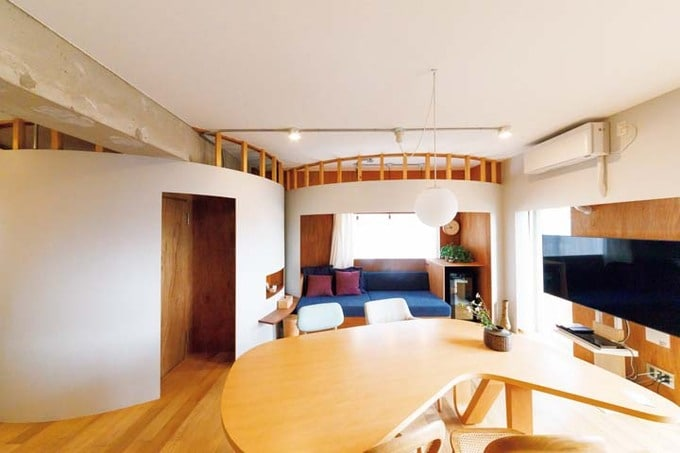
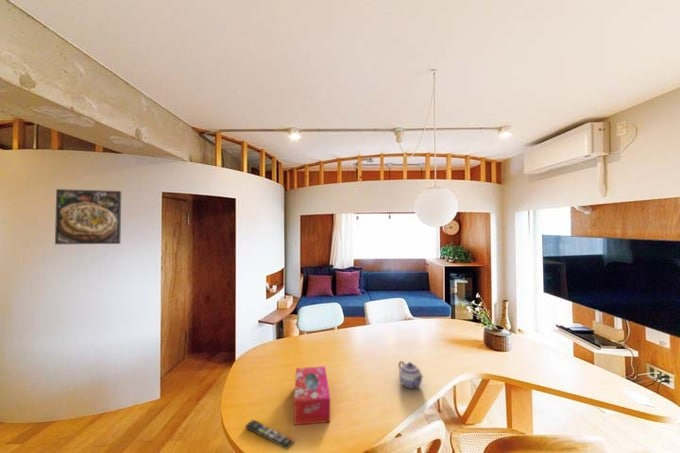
+ remote control (268, 433)
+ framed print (89, 217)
+ tissue box (311, 392)
+ teapot (410, 373)
